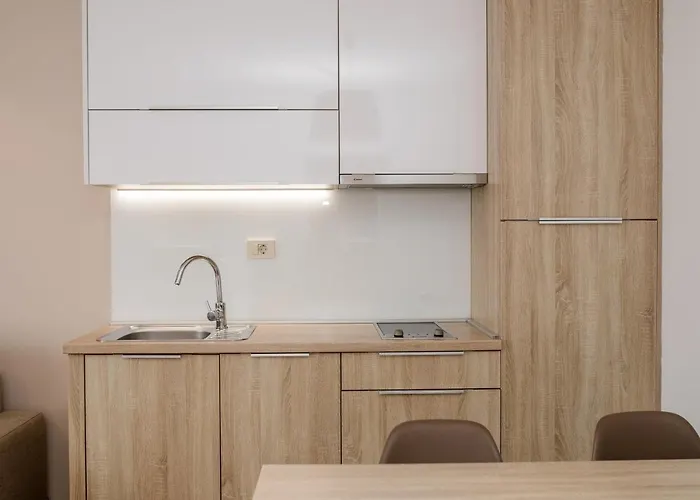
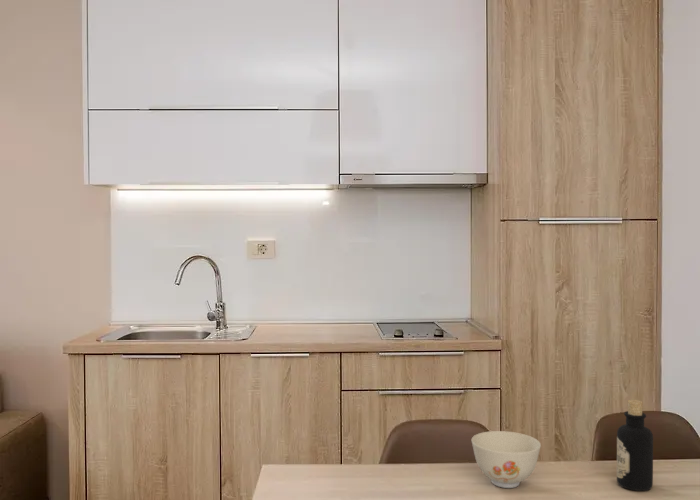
+ bowl (505, 462)
+ bottle (634, 443)
